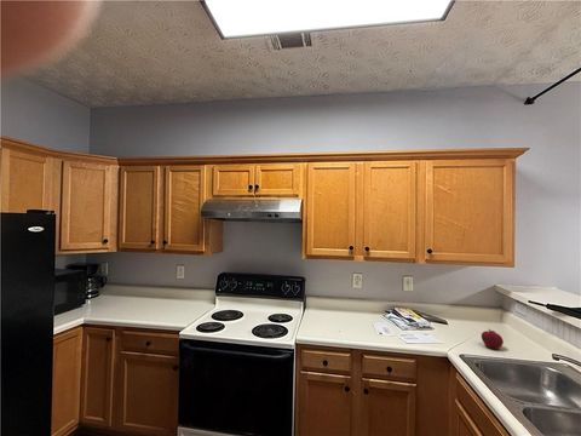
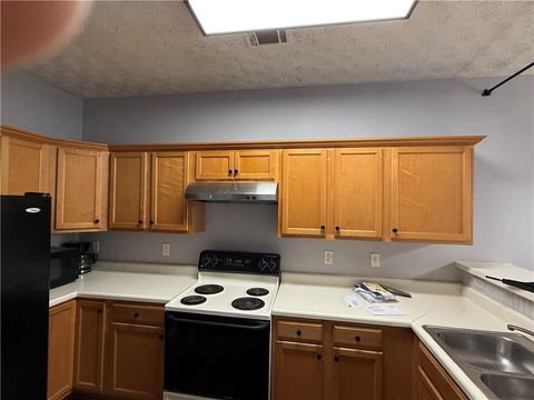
- fruit (491, 338)
